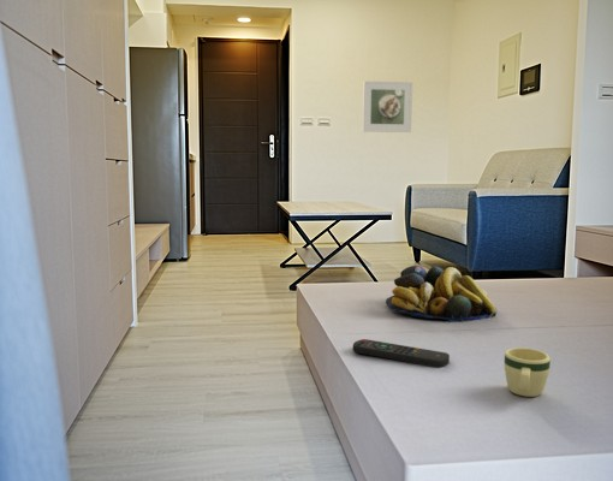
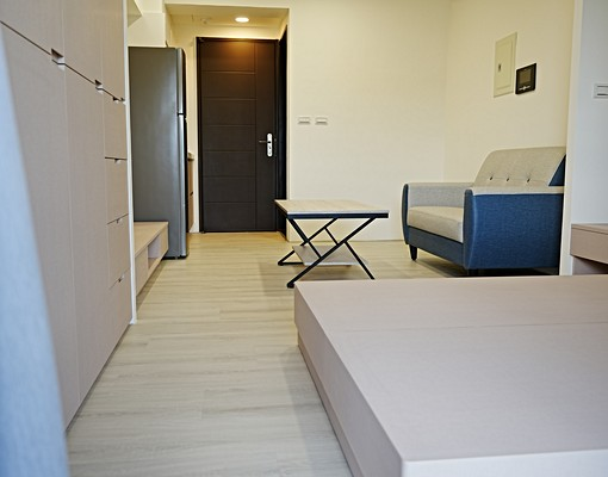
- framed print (387, 106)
- mug (525, 375)
- remote control (399, 351)
- fruit bowl (441, 287)
